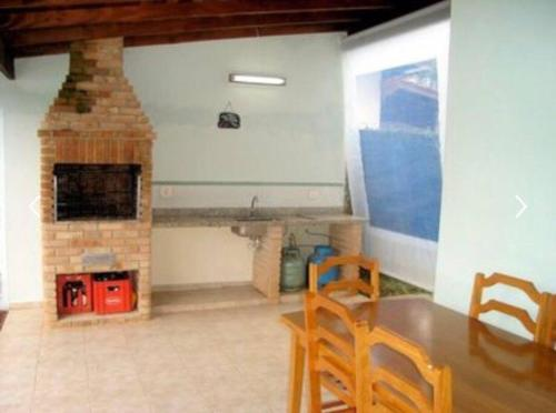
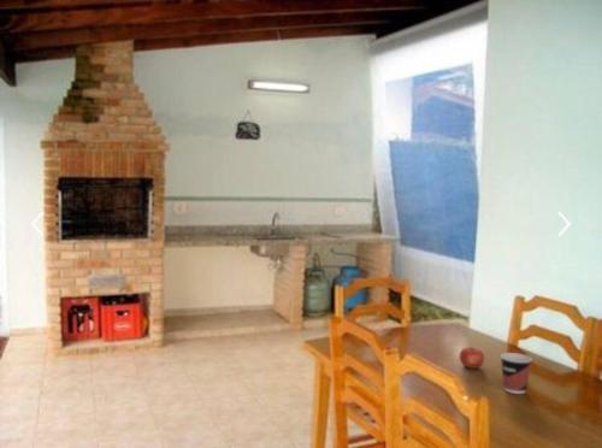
+ cup (515, 373)
+ fruit (471, 356)
